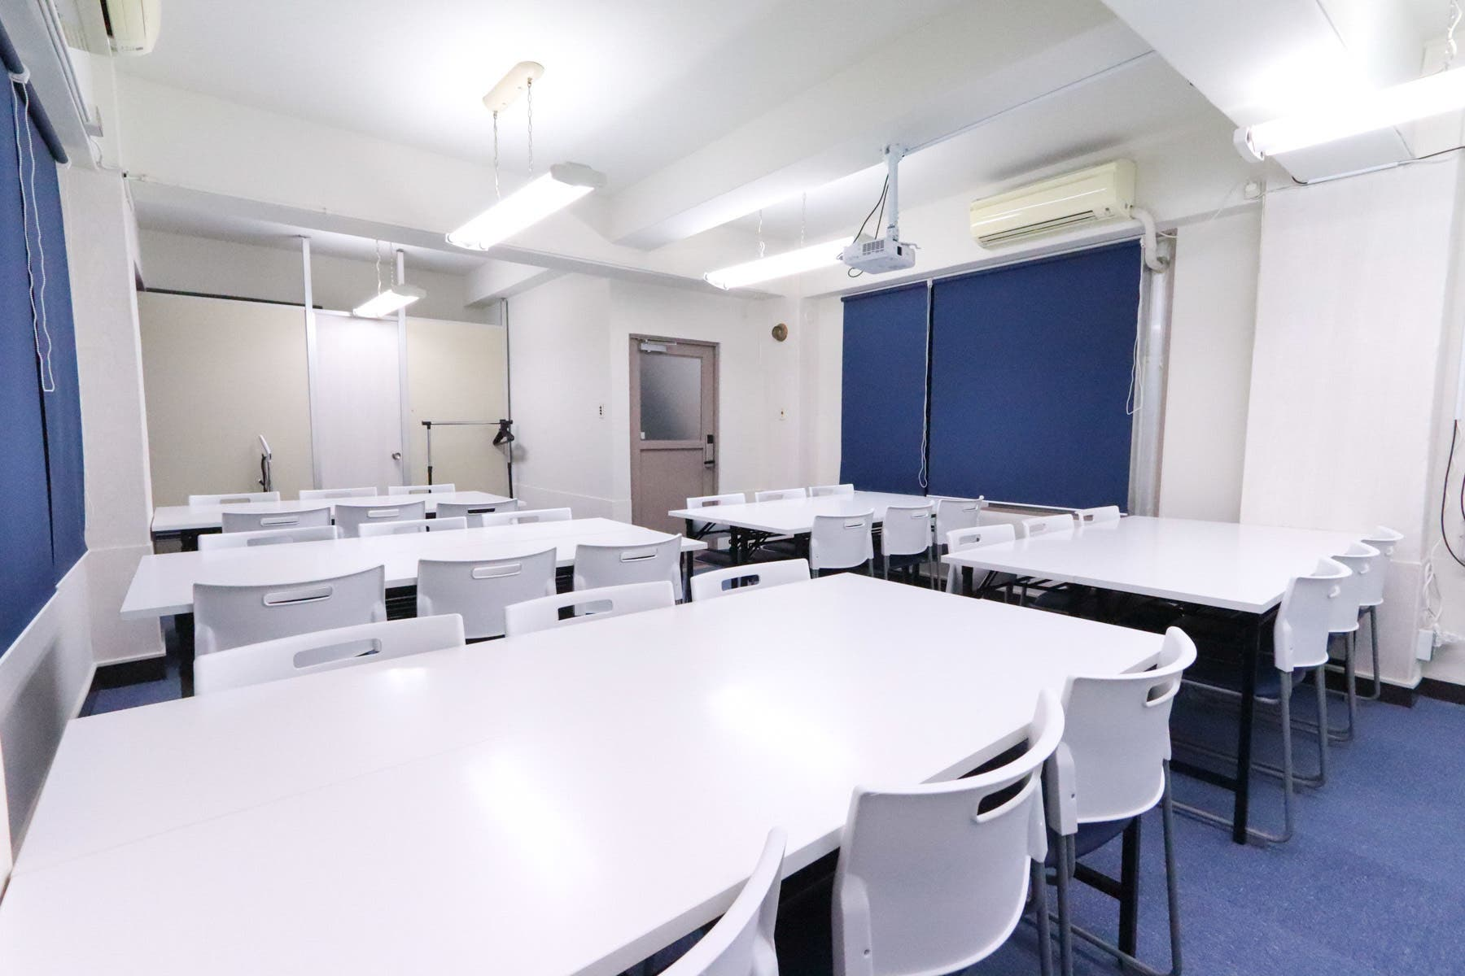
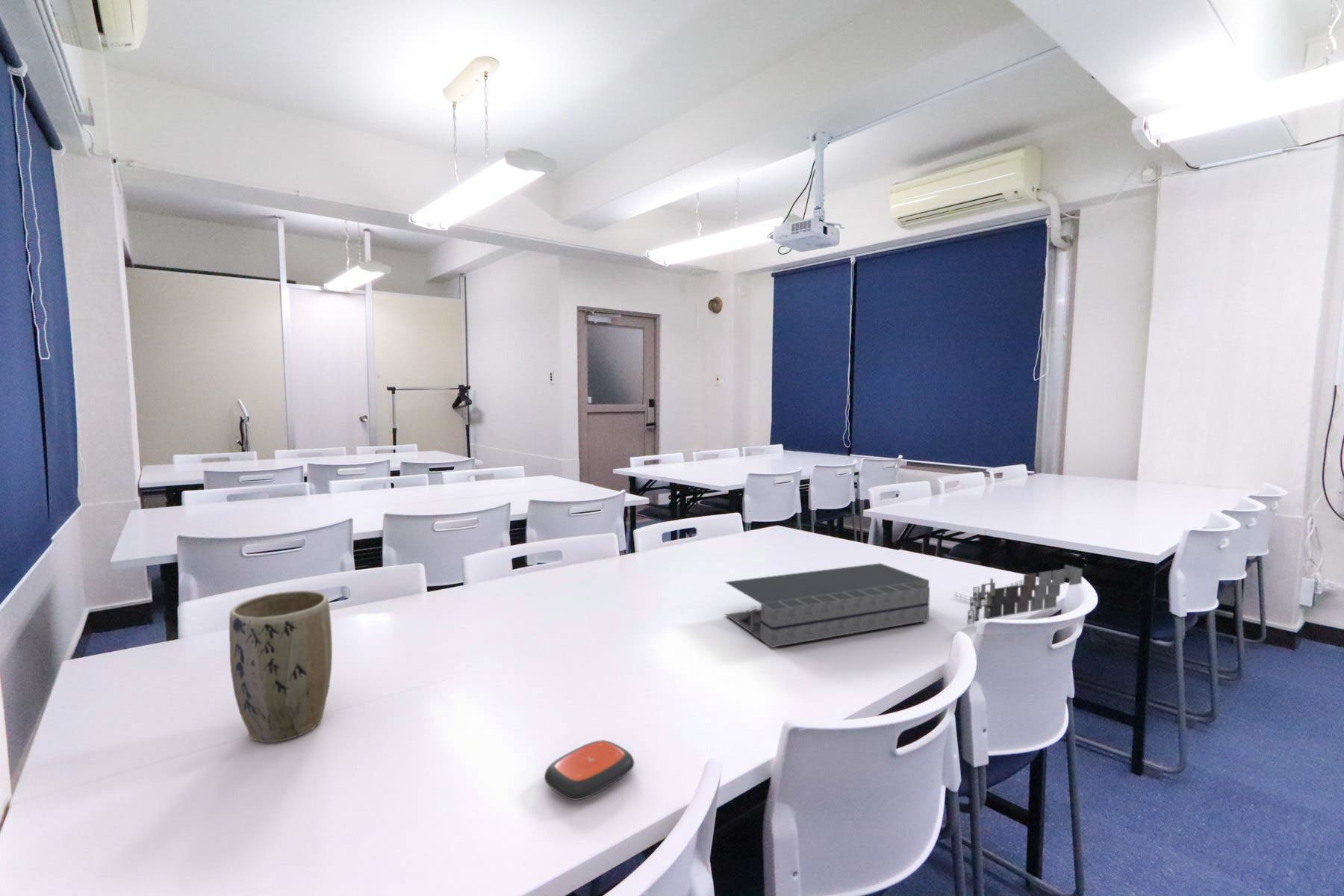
+ plant pot (283, 665)
+ architectural model (906, 591)
+ remote control (590, 768)
